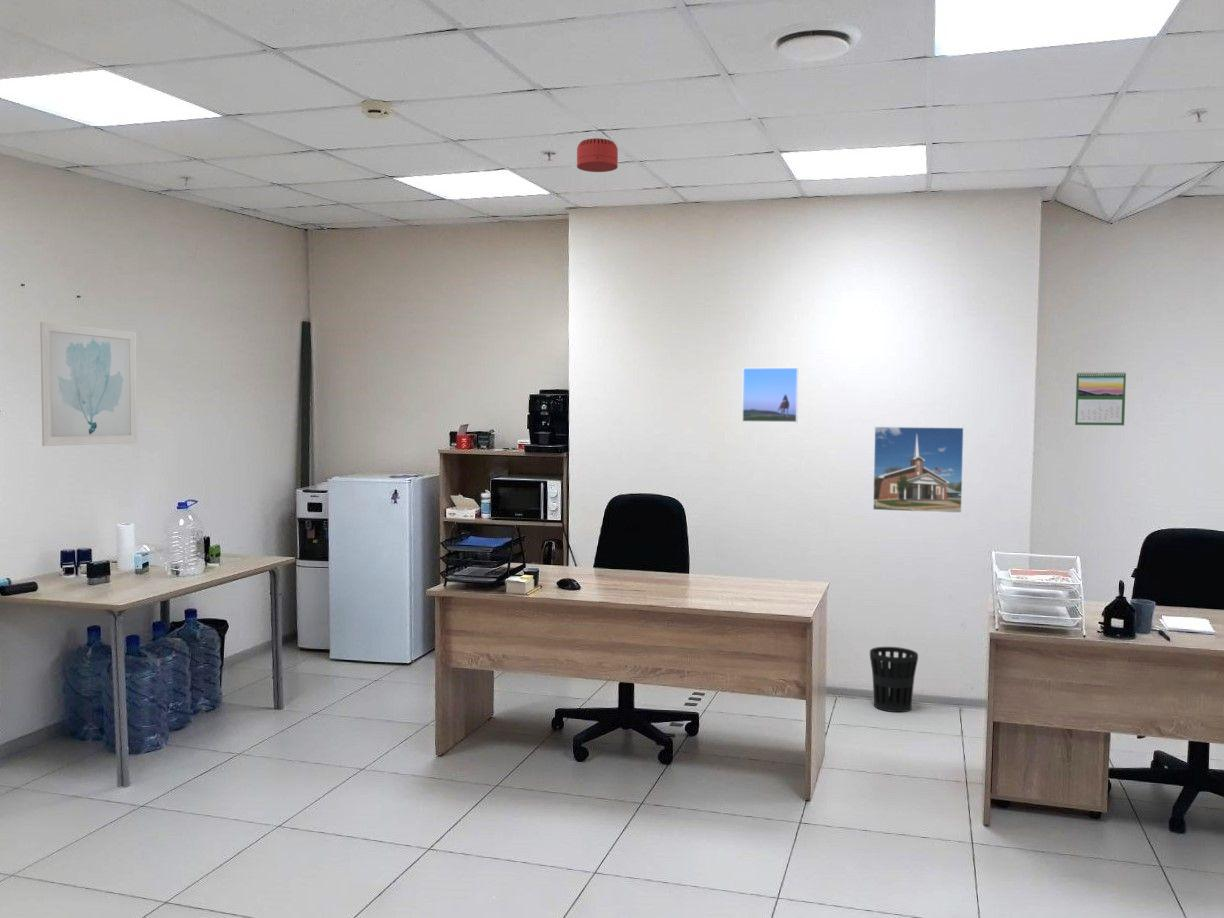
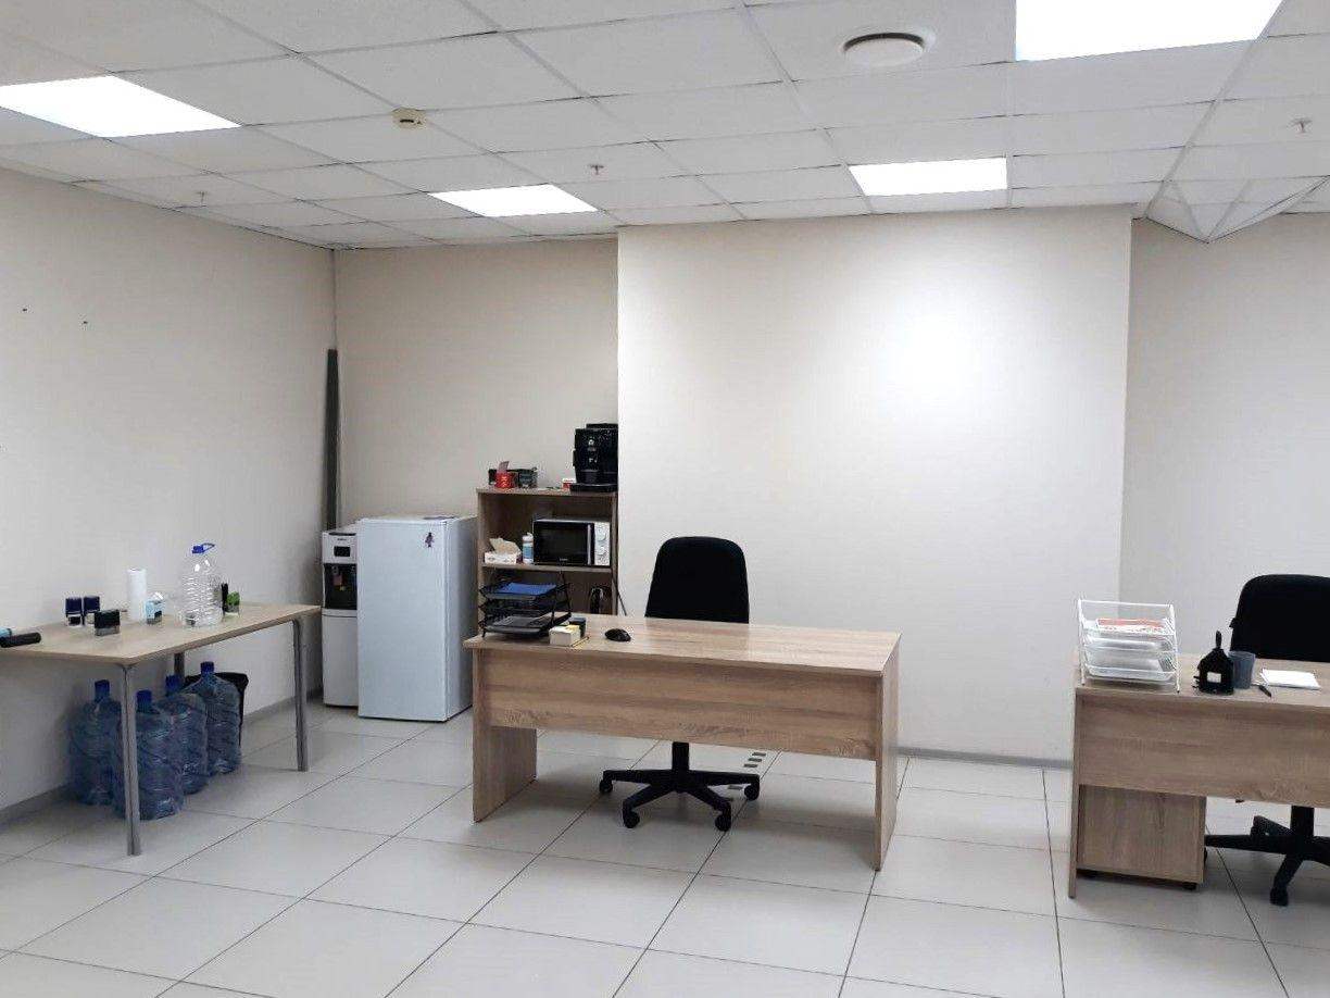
- wall art (91, 386)
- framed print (770, 395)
- wastebasket (893, 679)
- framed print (917, 469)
- smoke detector (597, 154)
- calendar (1100, 398)
